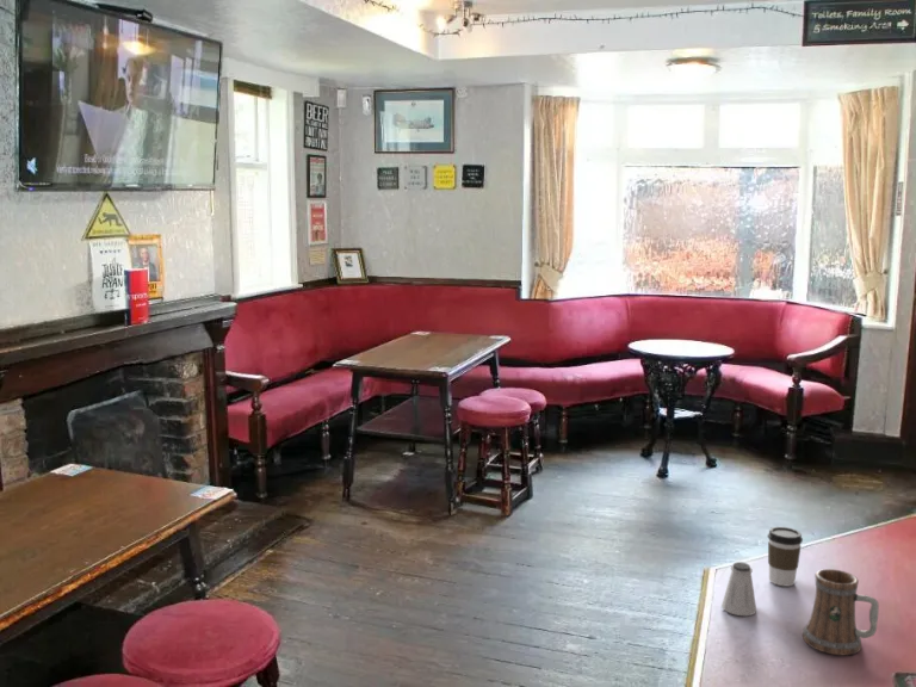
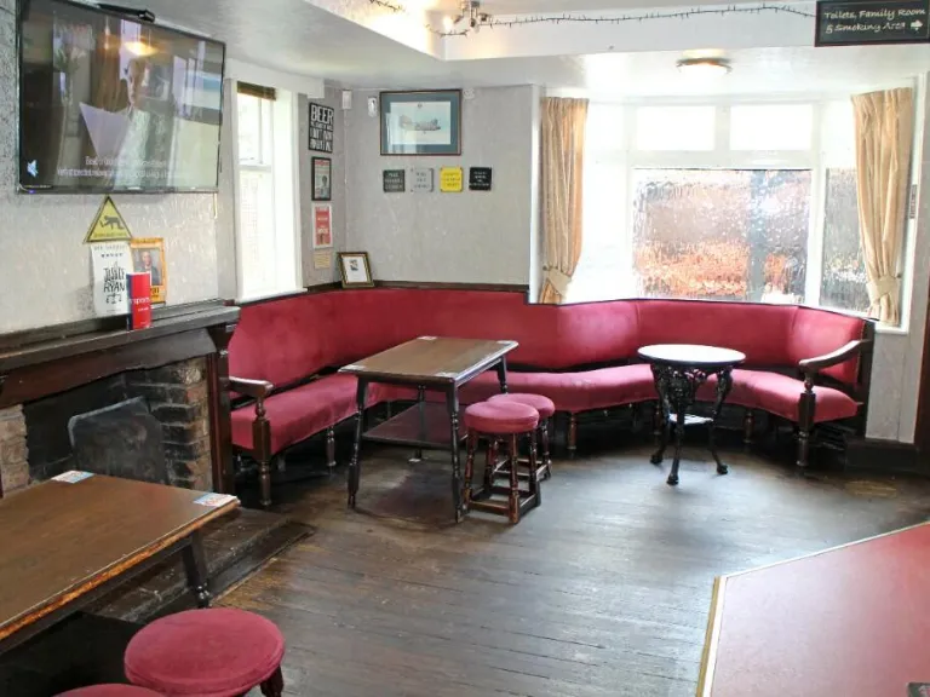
- saltshaker (739, 587)
- beer mug (841, 611)
- coffee cup (784, 556)
